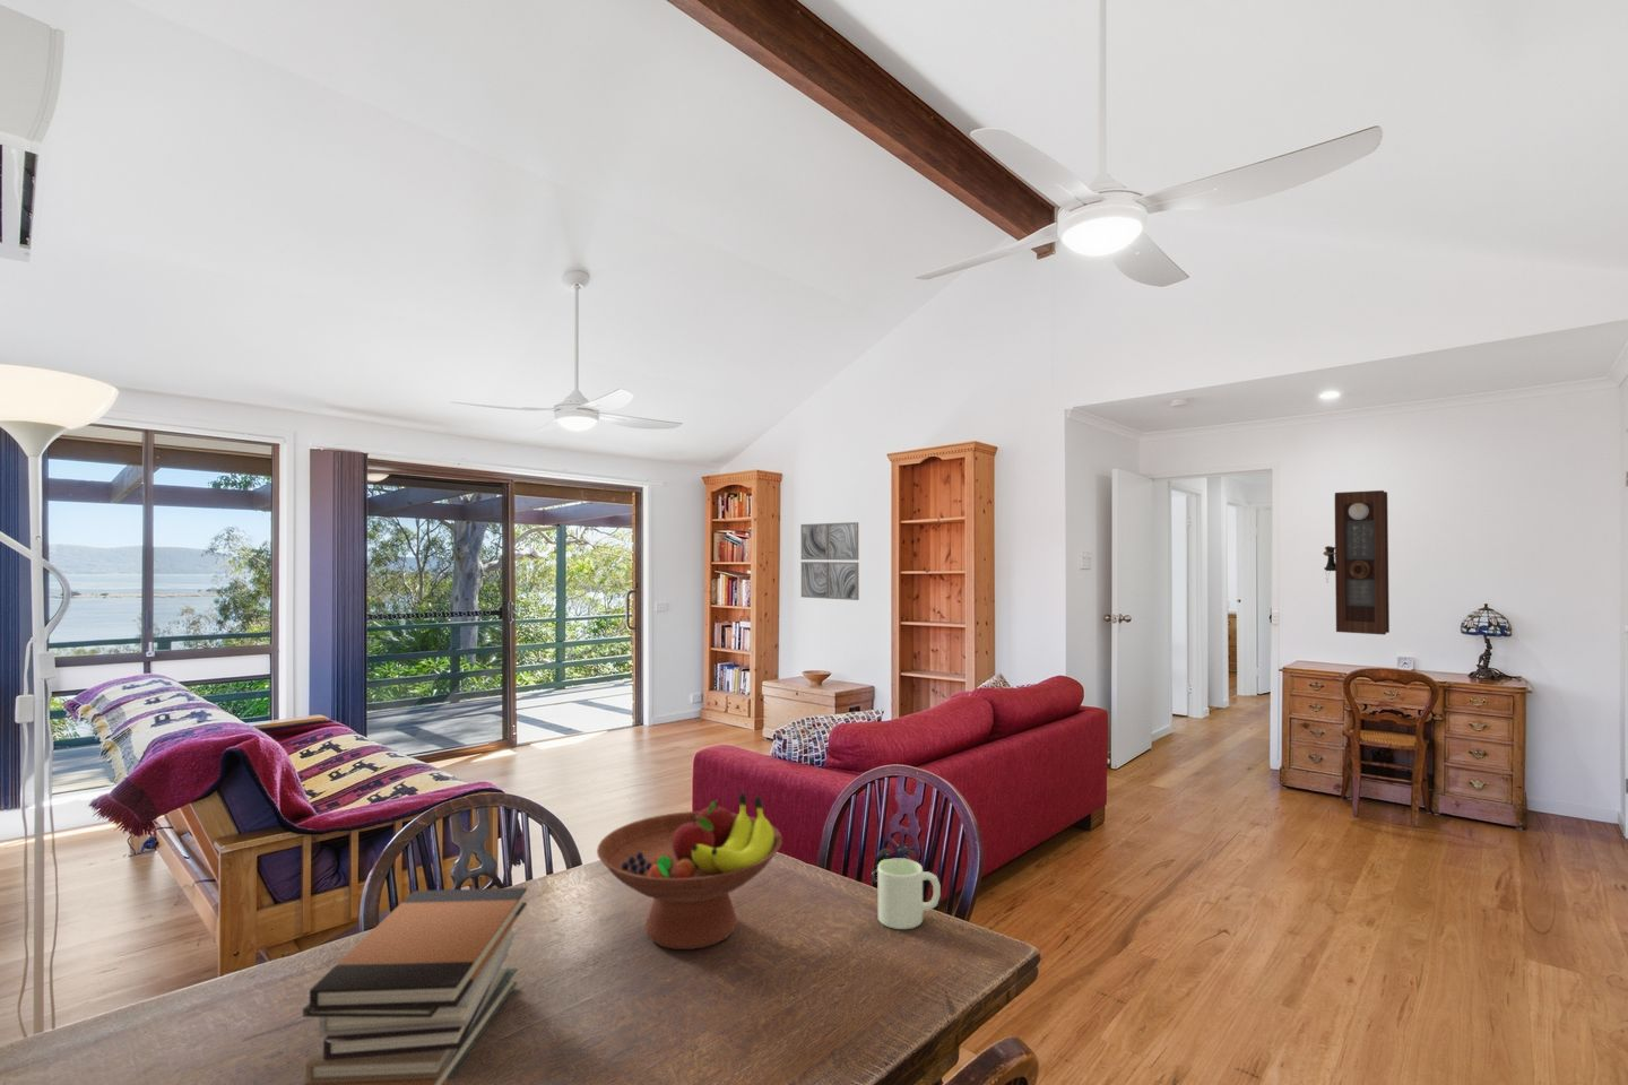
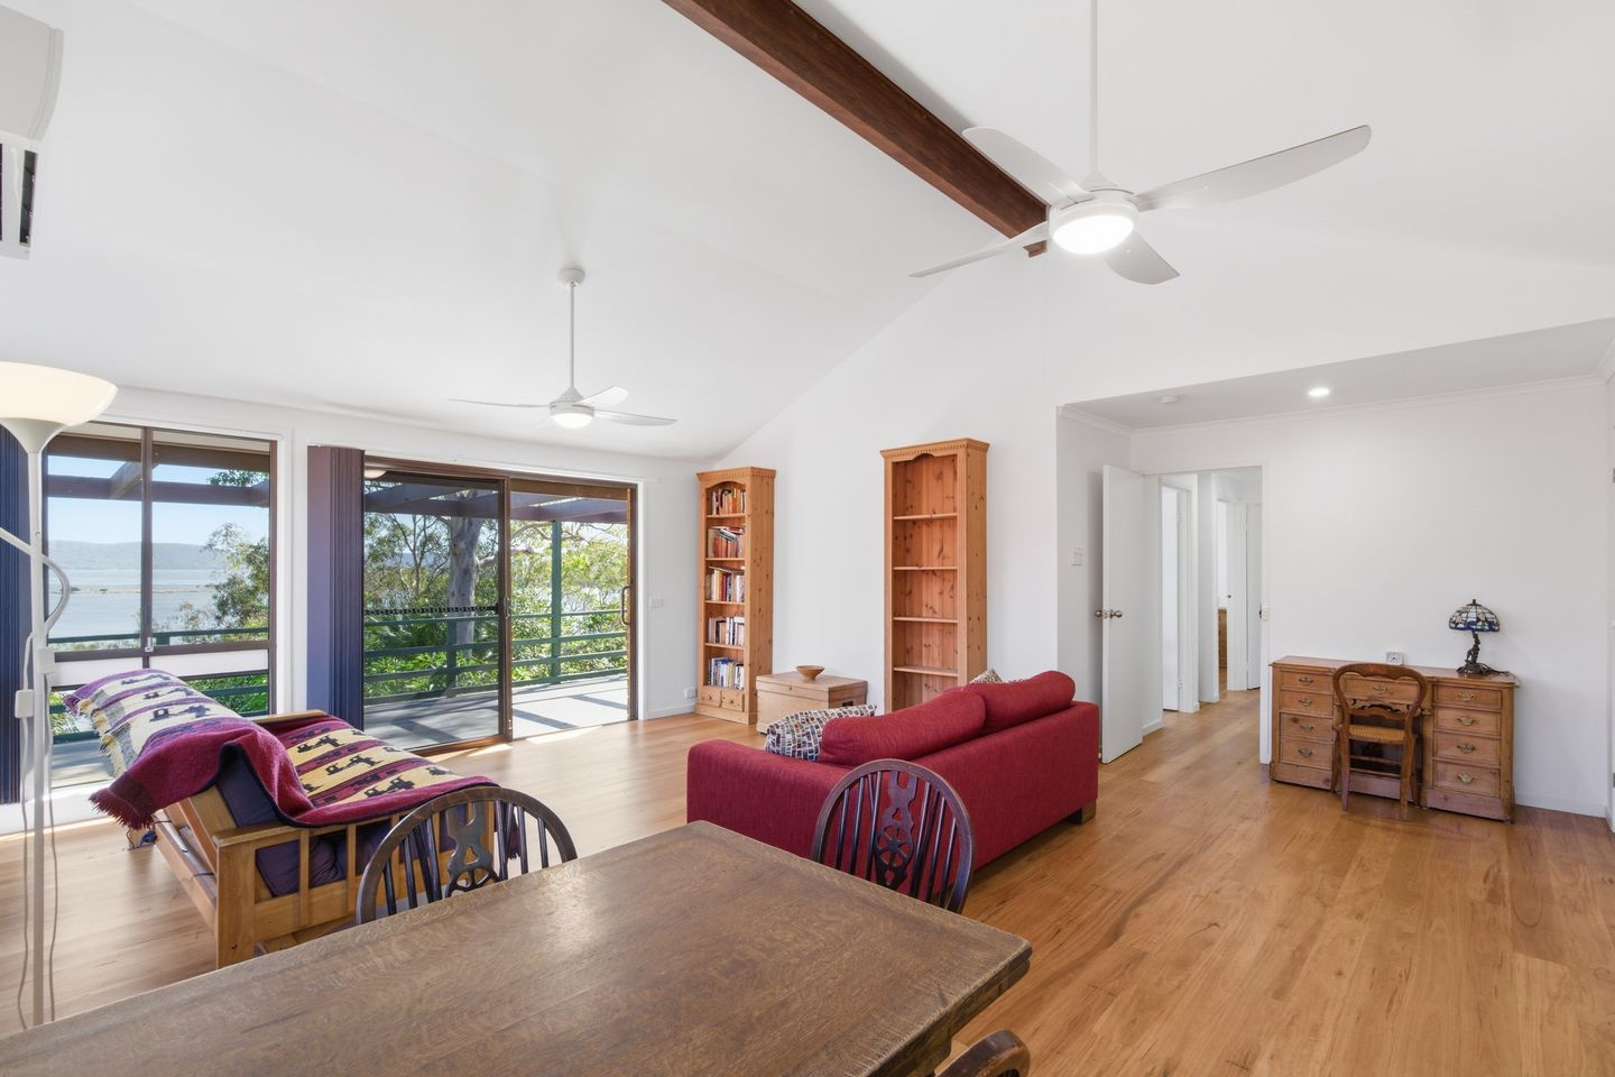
- pendulum clock (1353, 562)
- fruit bowl (690, 868)
- book stack (429, 982)
- wall art (829, 562)
- mug (907, 885)
